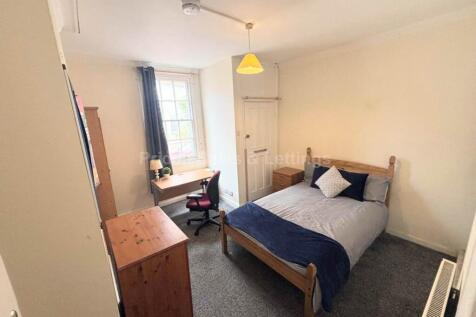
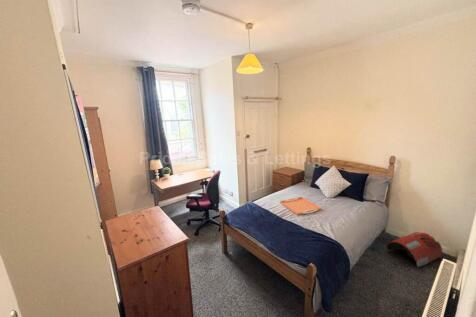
+ snack bag (414, 244)
+ serving tray (299, 205)
